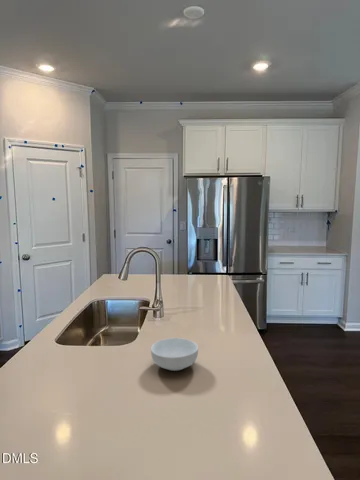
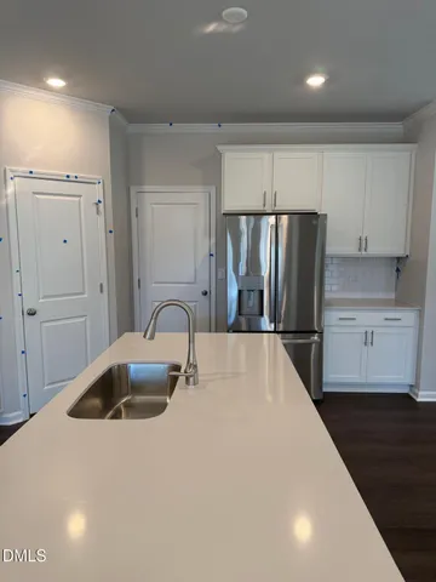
- cereal bowl (174, 356)
